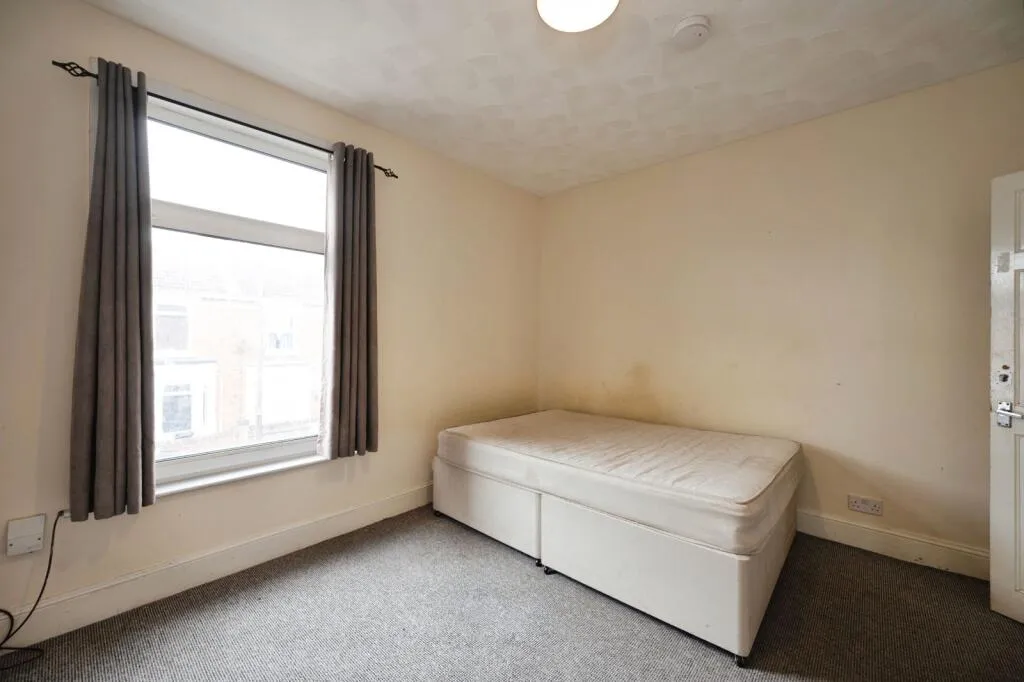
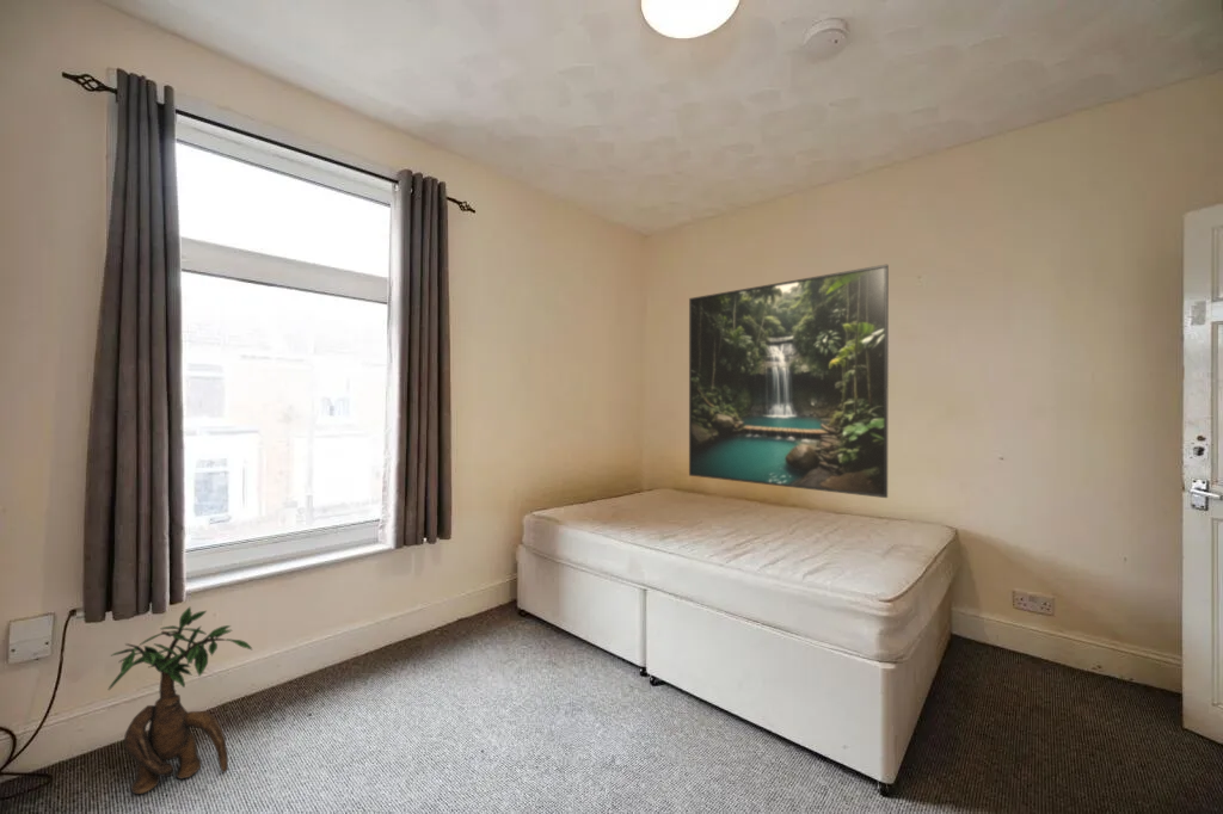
+ decorative plant (179, 695)
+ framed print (775, 384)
